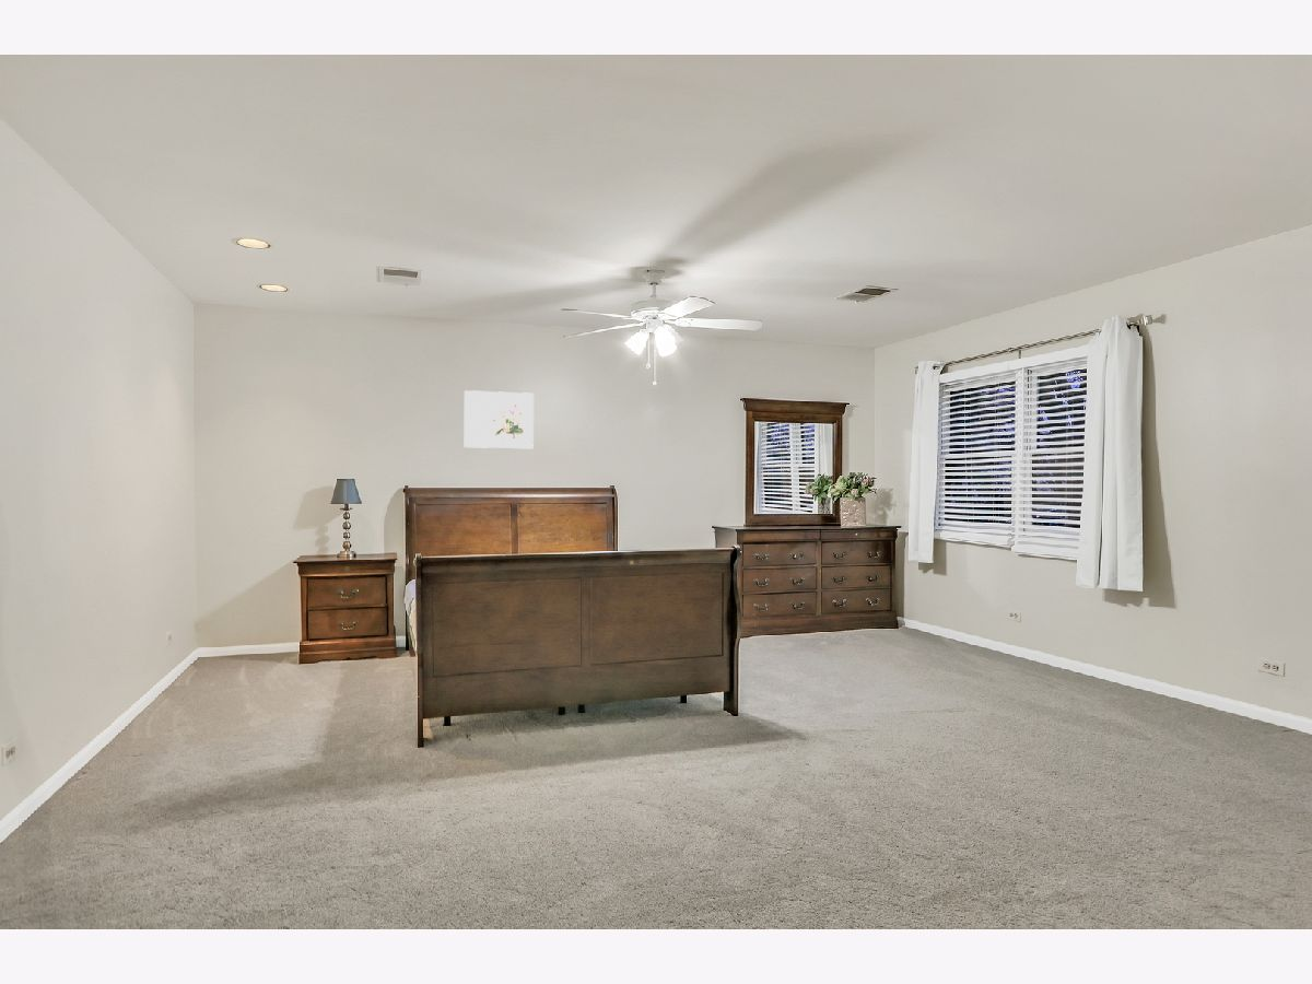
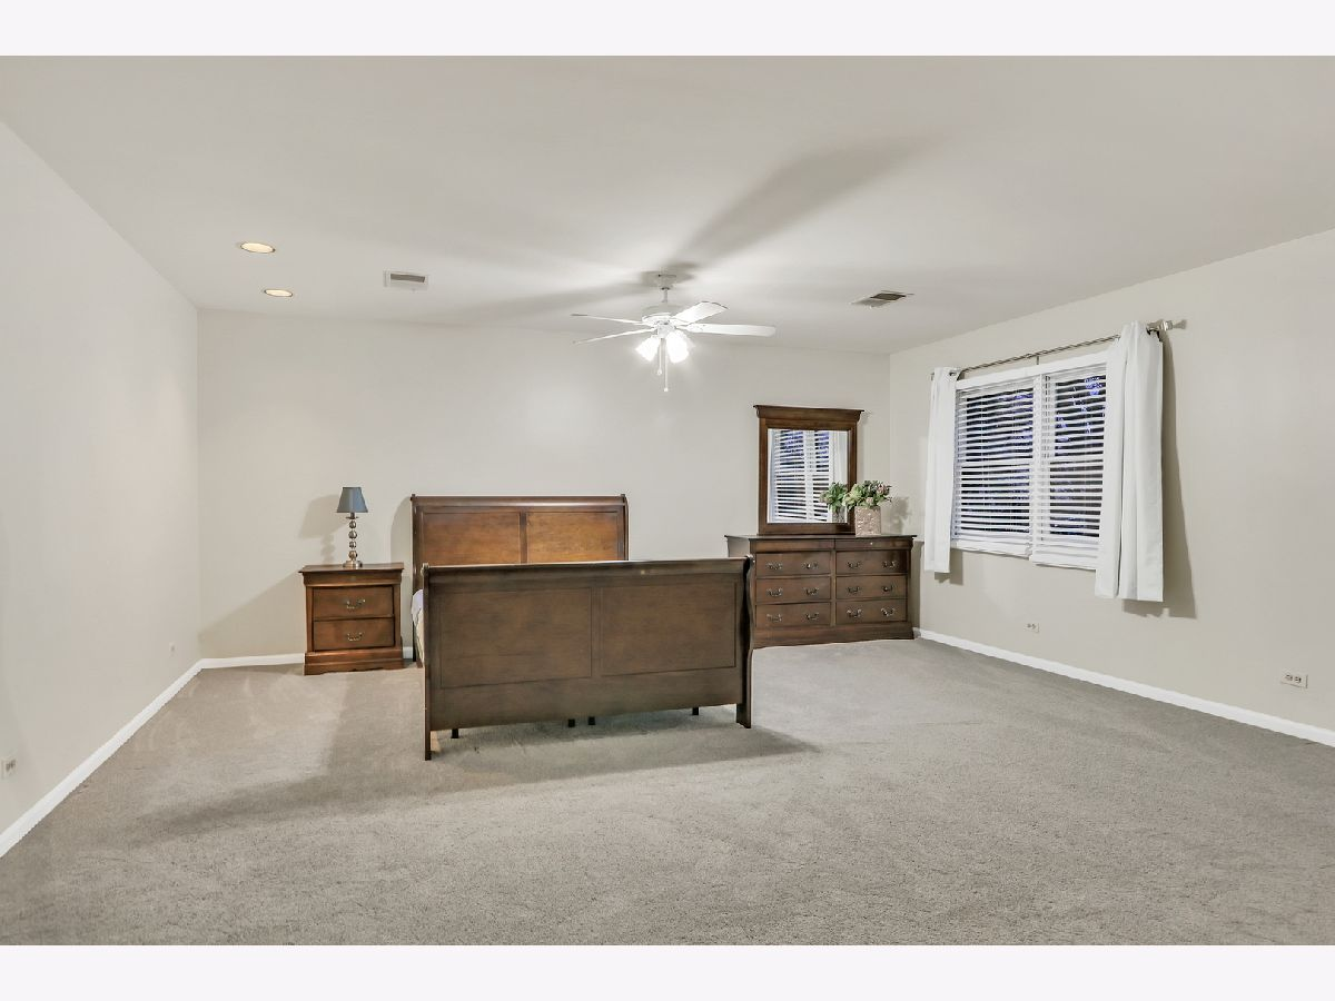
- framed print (499, 420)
